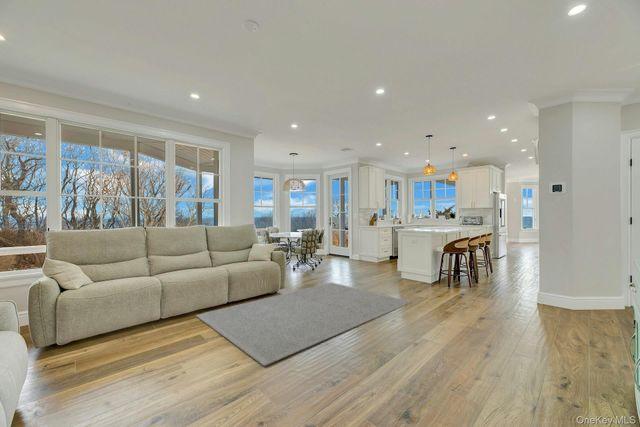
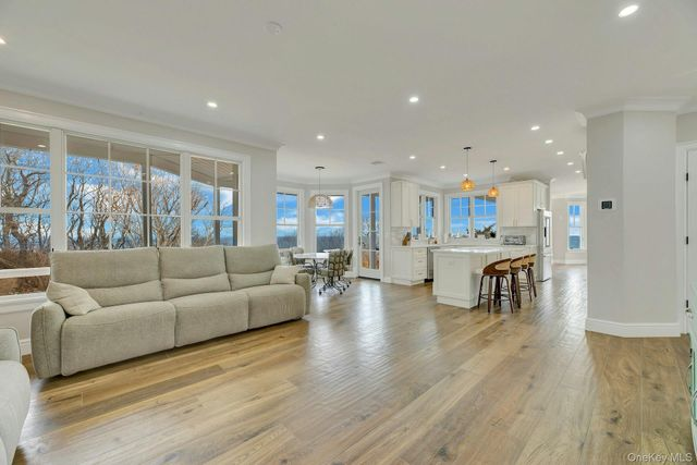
- rug (310, 308)
